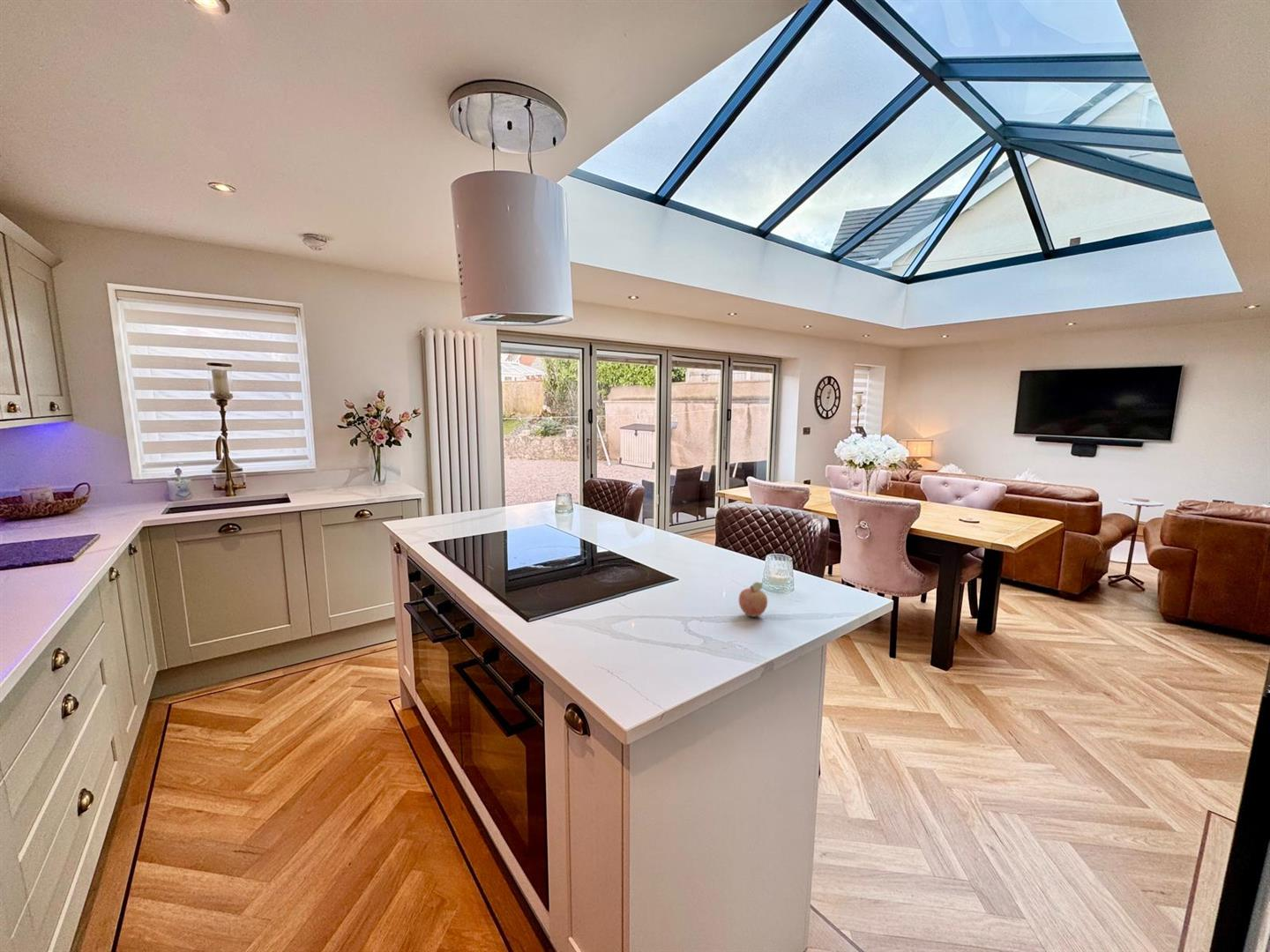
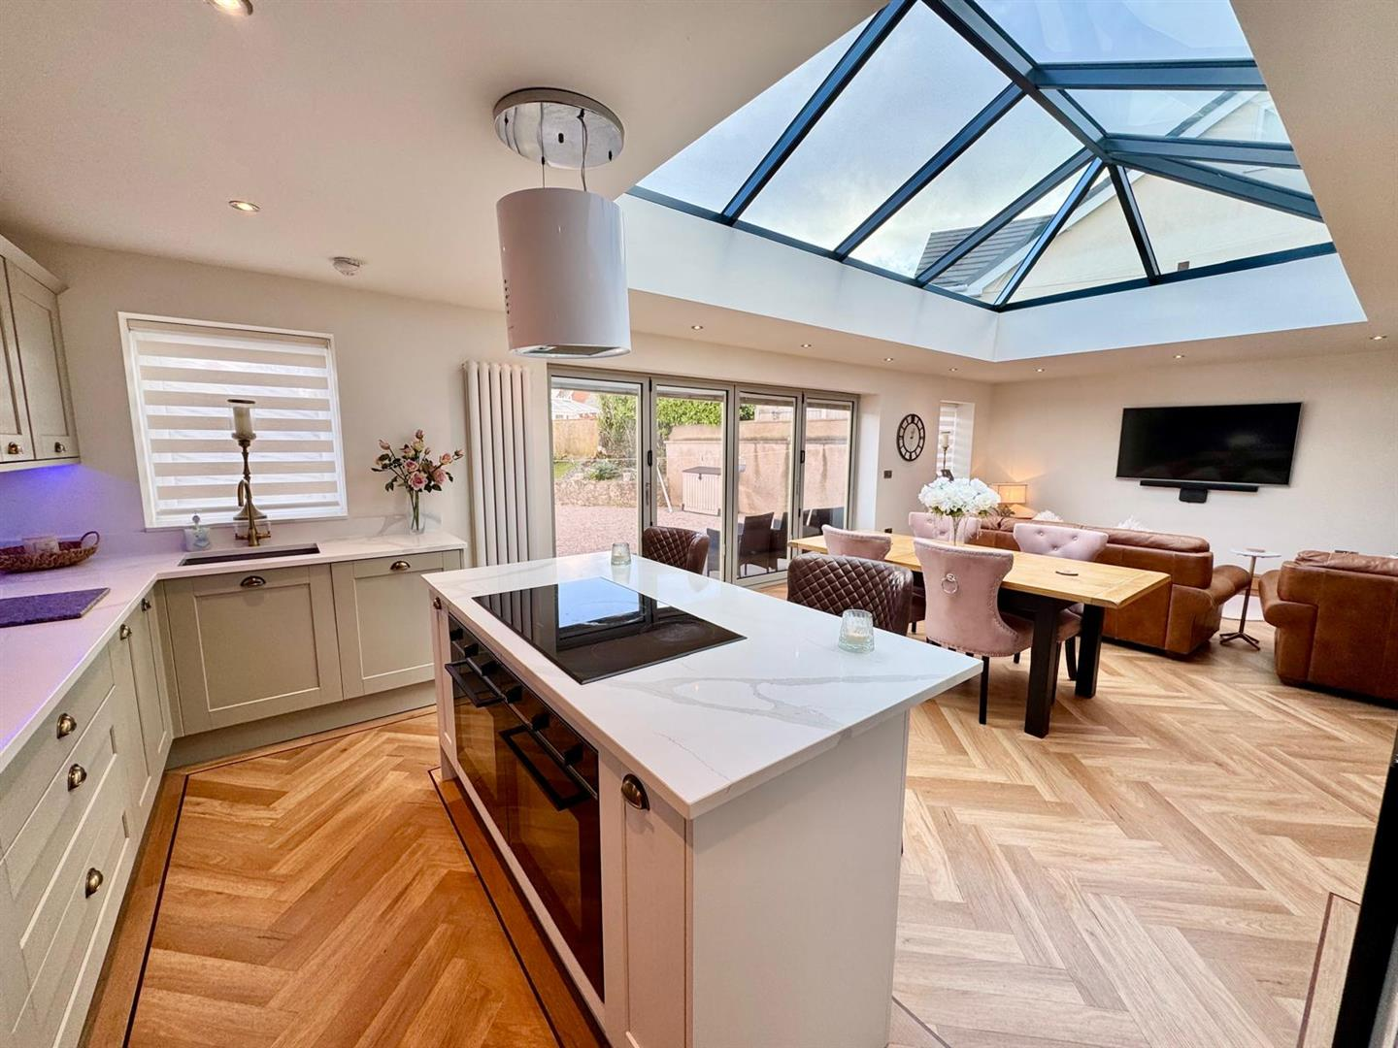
- fruit (753, 599)
